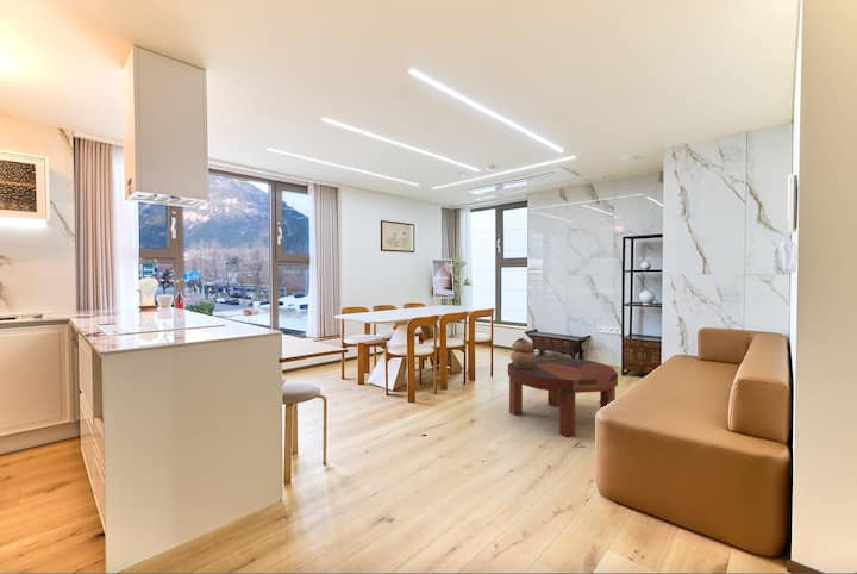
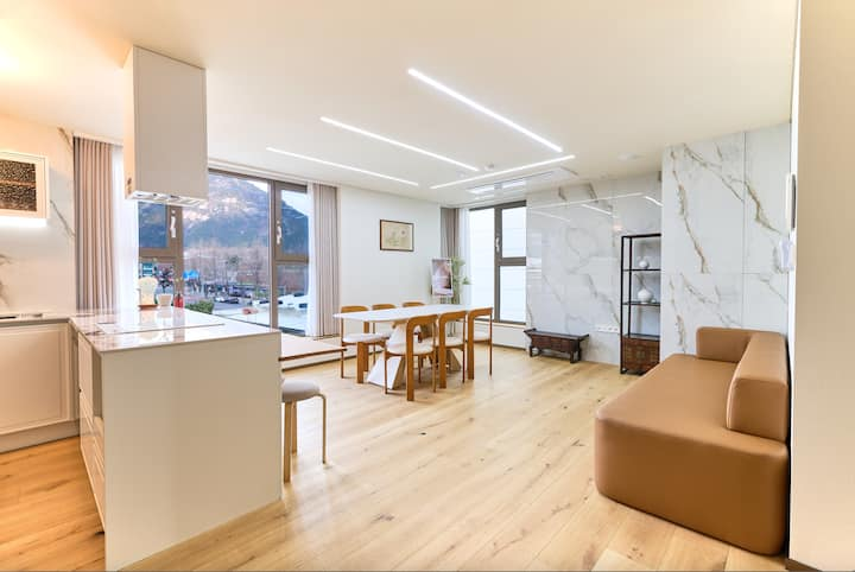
- coffee table (561, 392)
- ceramic vessel (523, 352)
